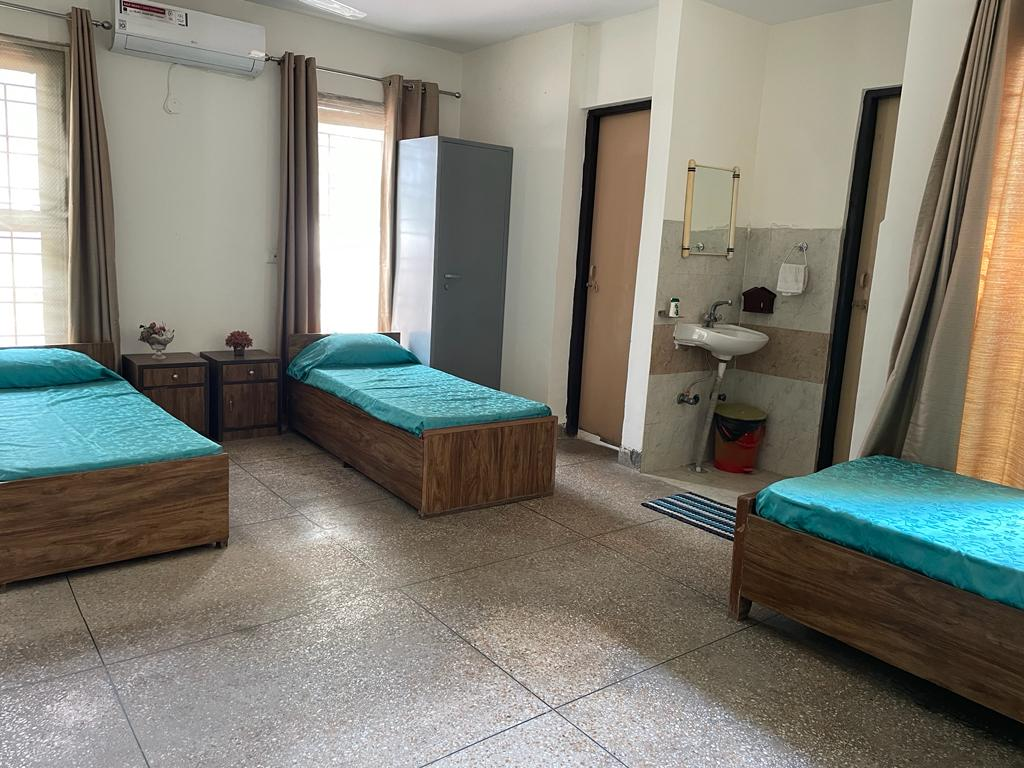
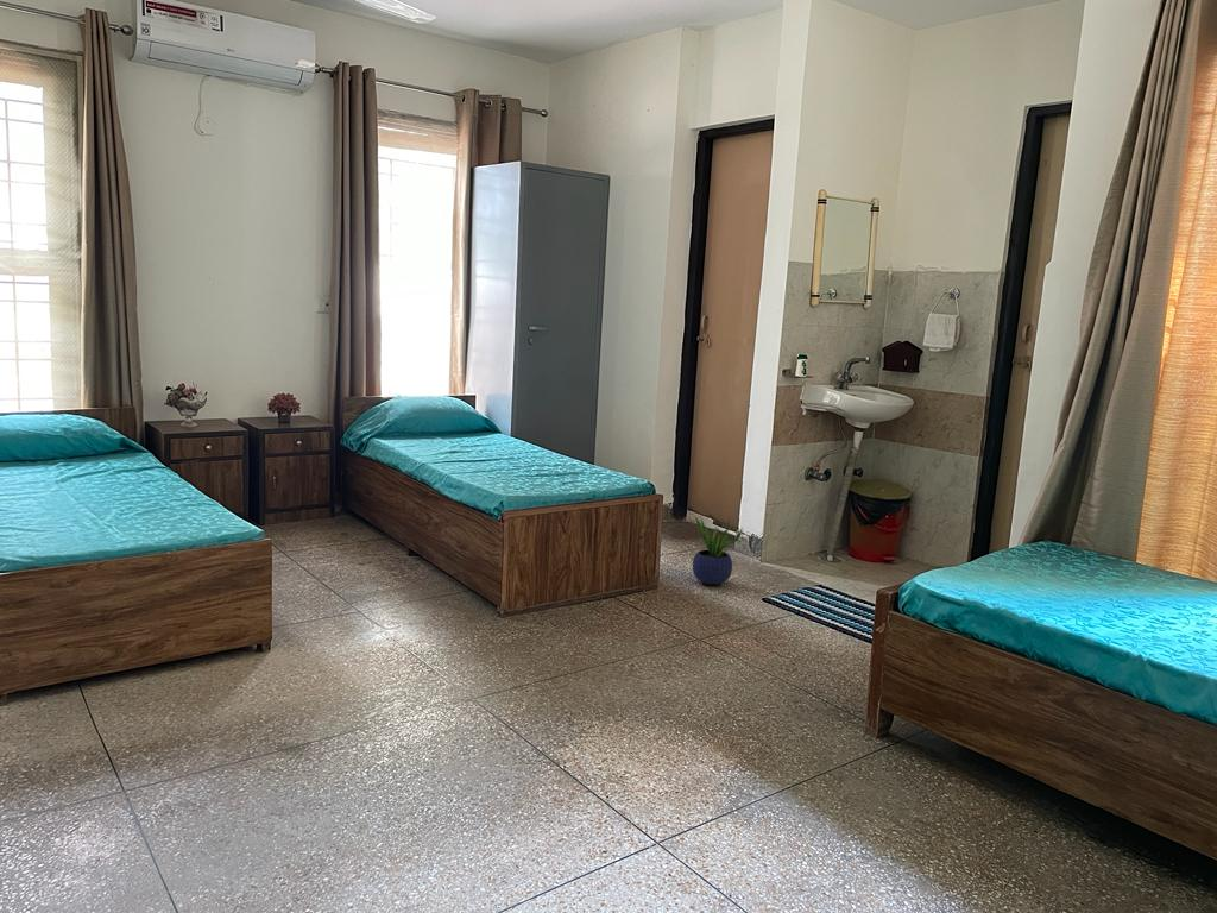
+ potted plant (713, 549)
